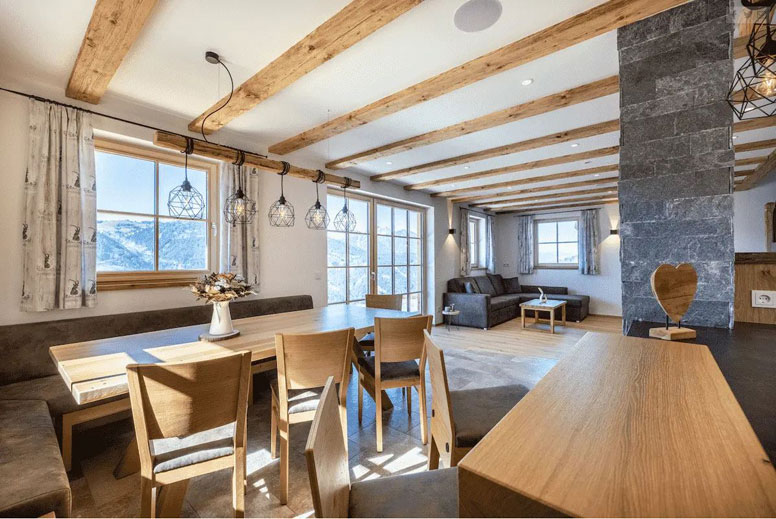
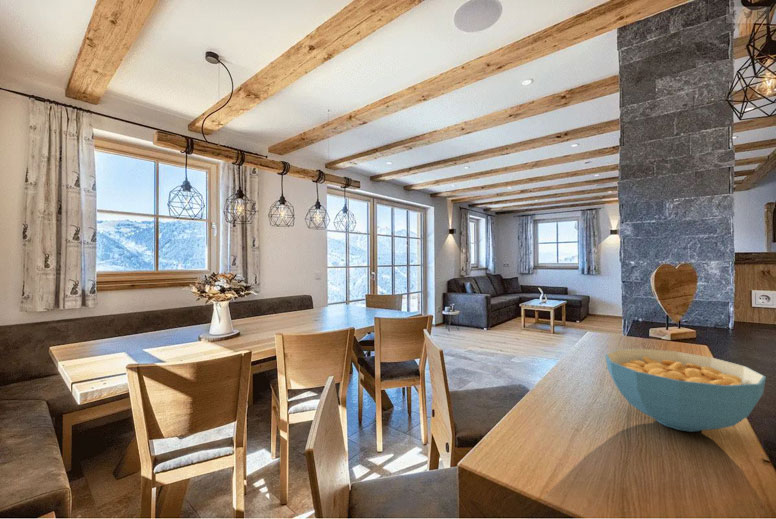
+ cereal bowl (676, 393)
